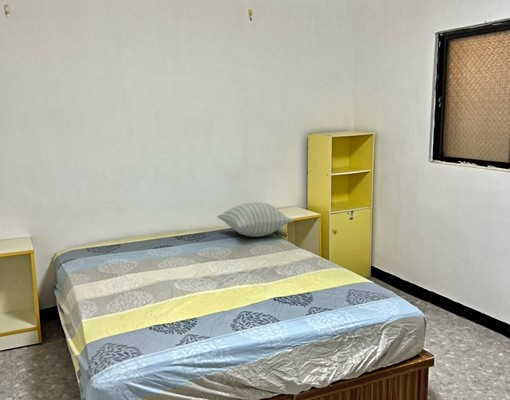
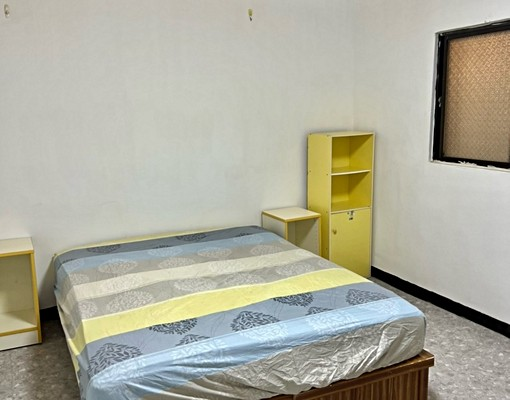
- pillow (254, 218)
